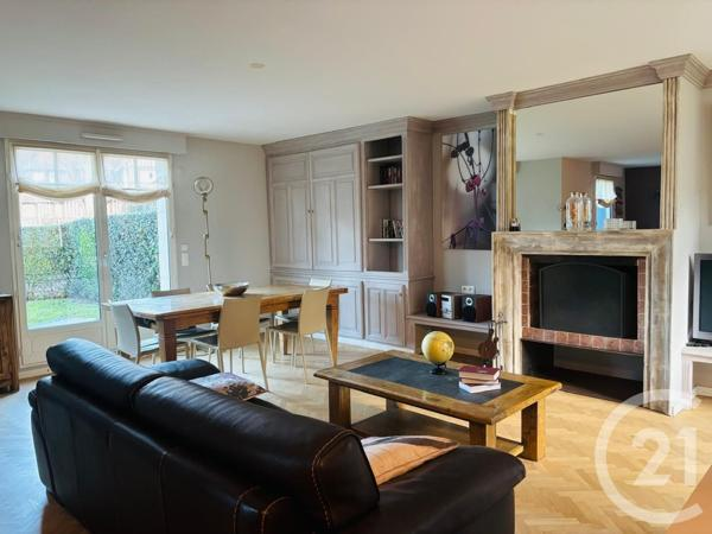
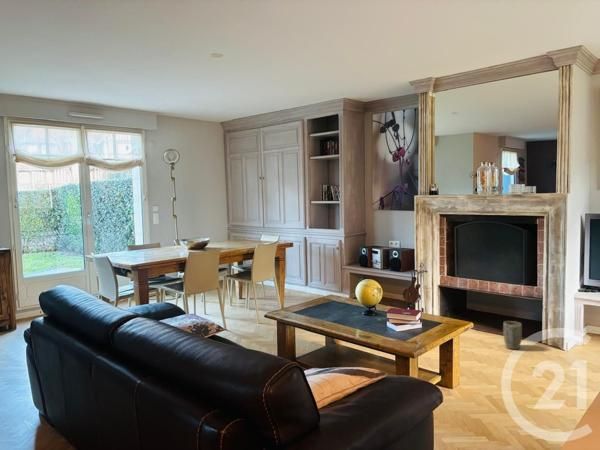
+ plant pot (512, 335)
